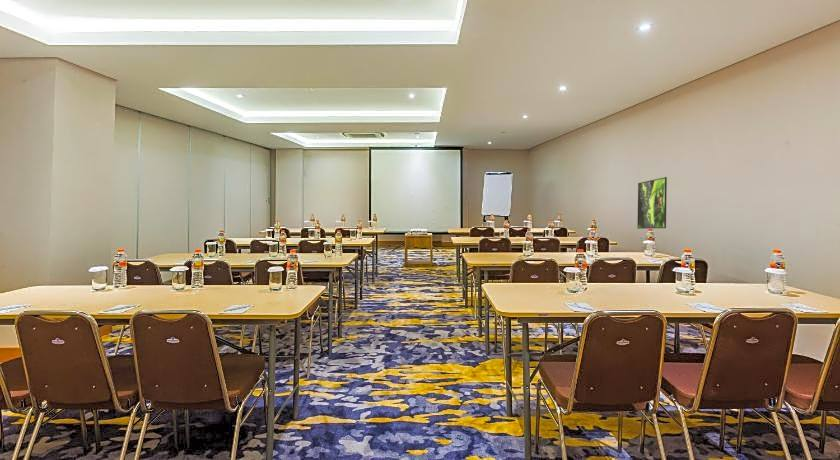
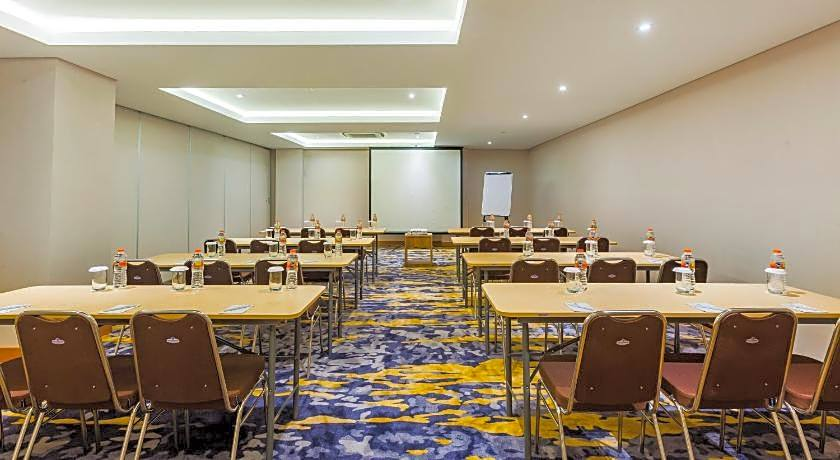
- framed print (651, 204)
